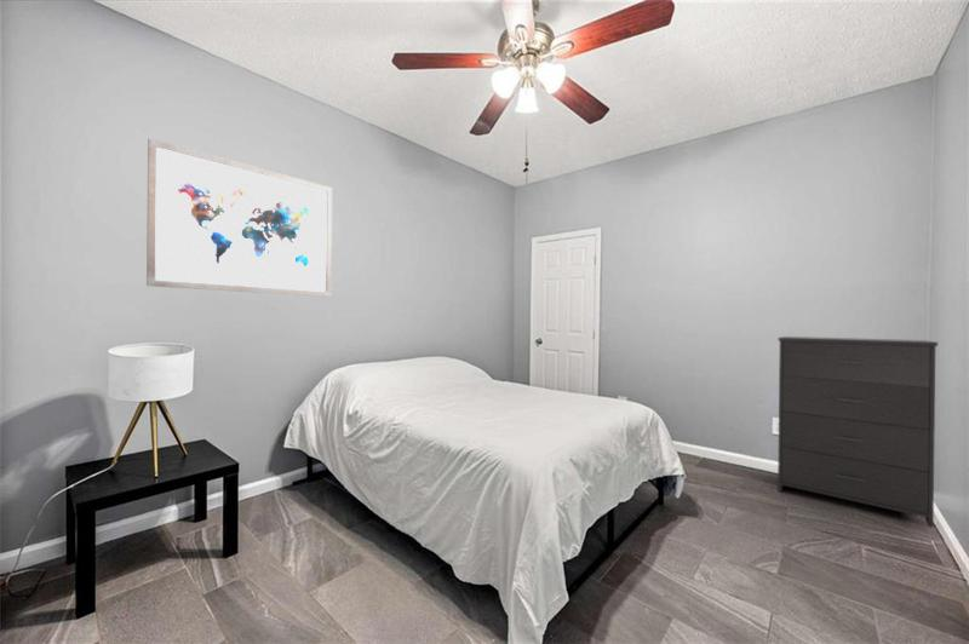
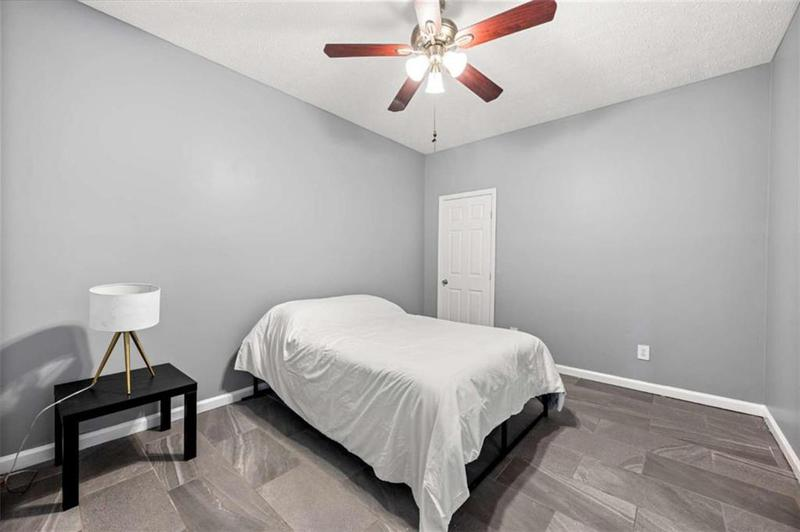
- dresser (848, 418)
- wall art (253, 229)
